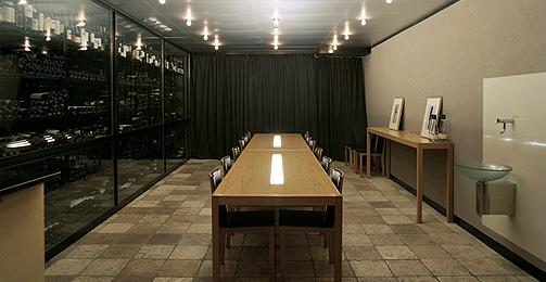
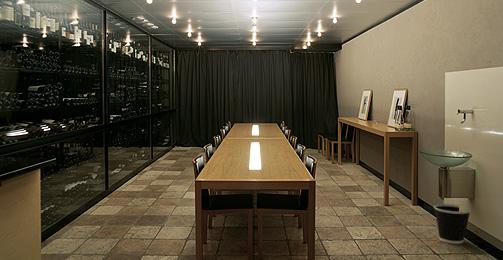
+ wastebasket (451, 224)
